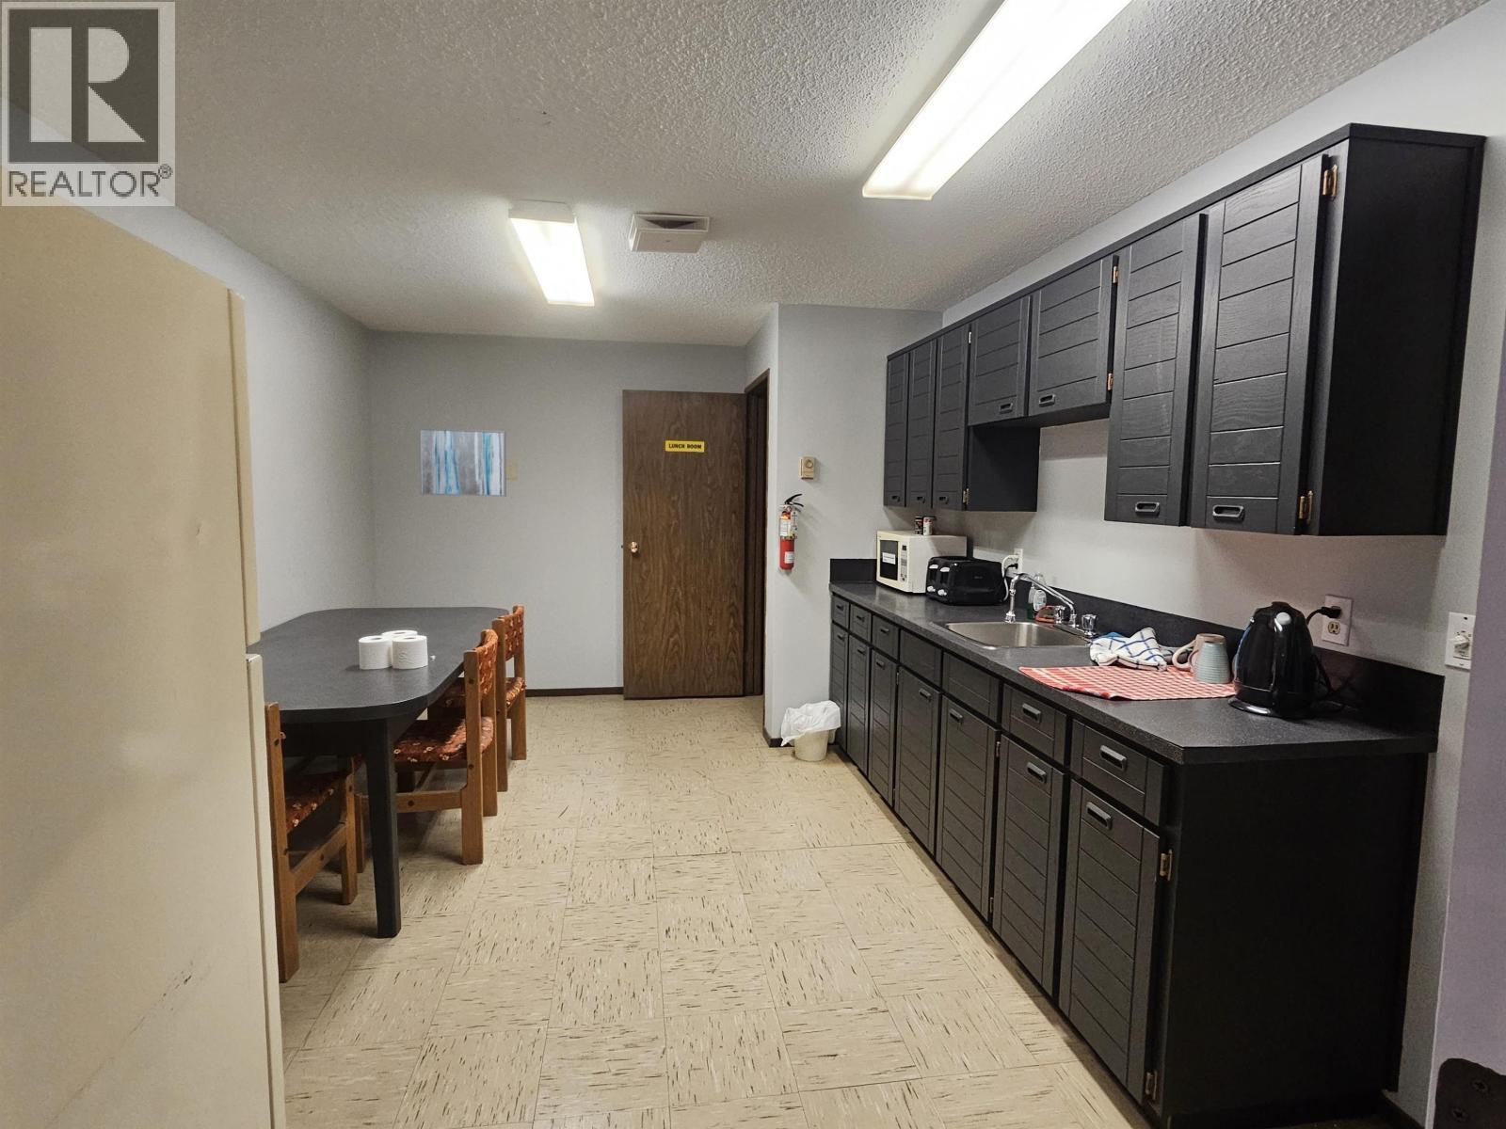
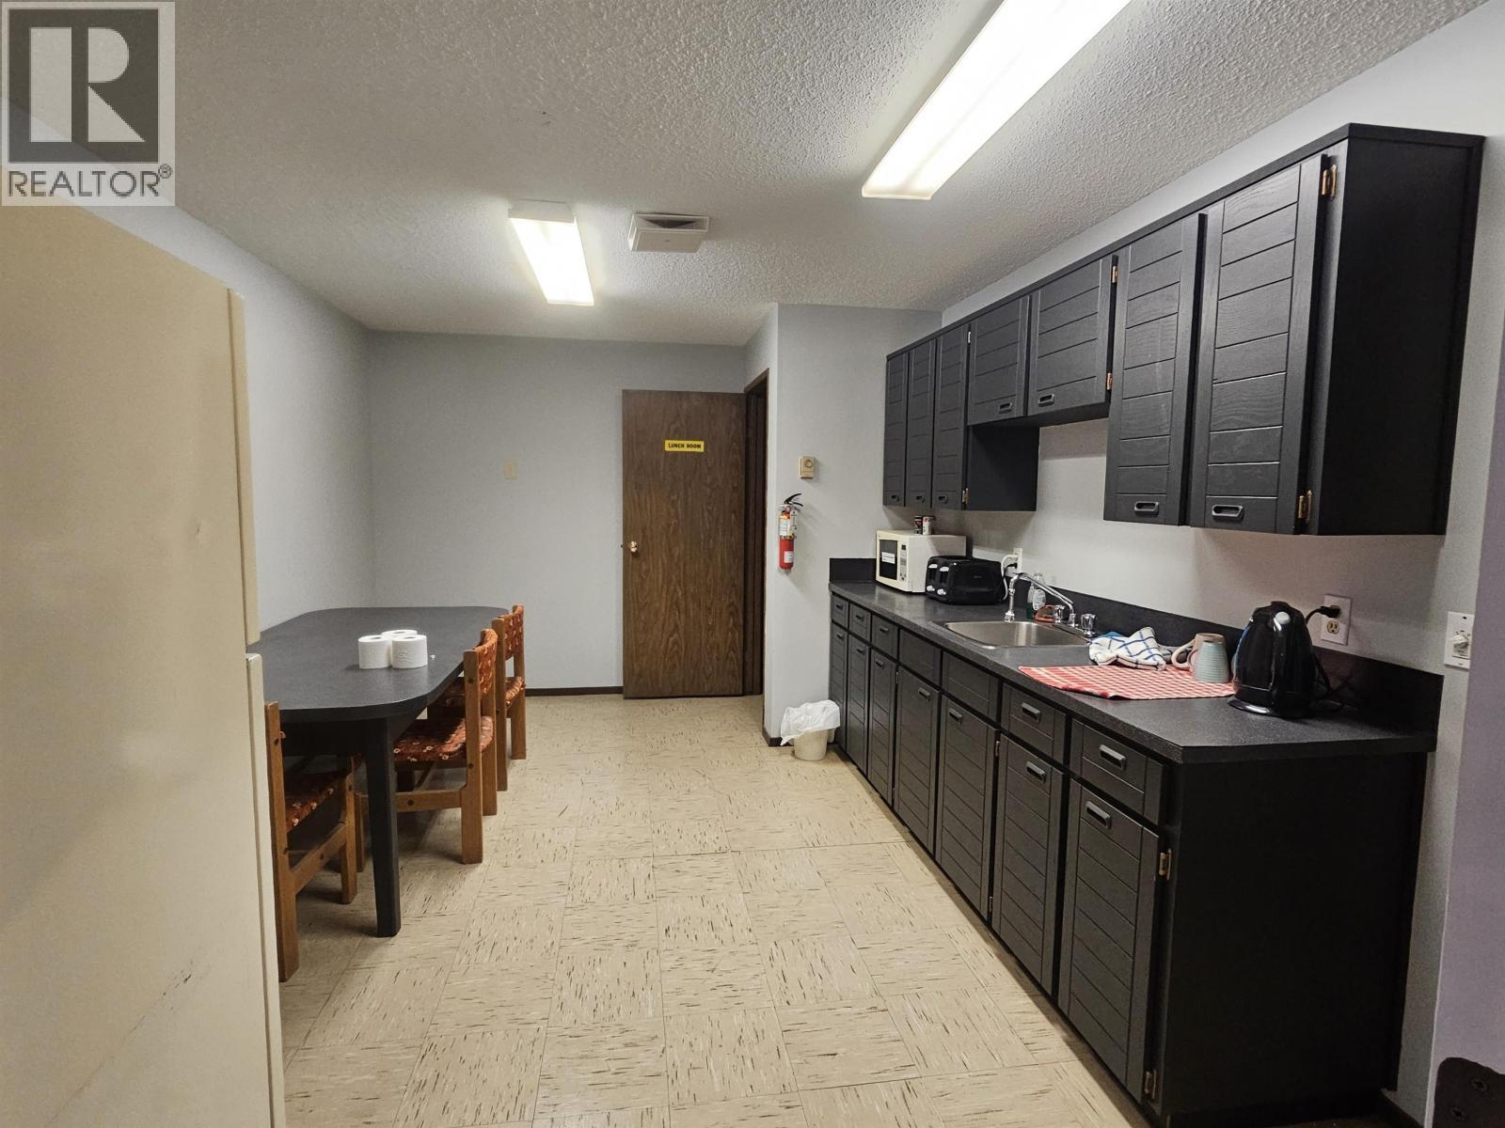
- wall art (464, 463)
